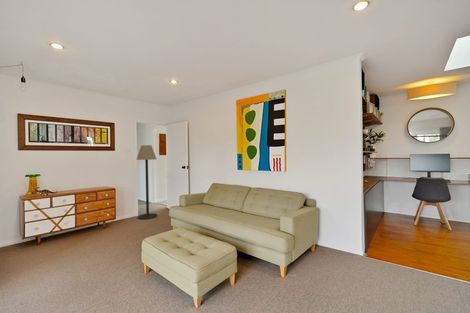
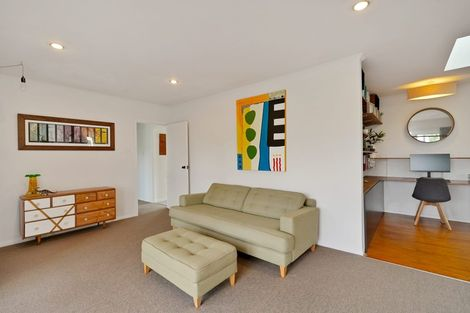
- floor lamp (147, 181)
